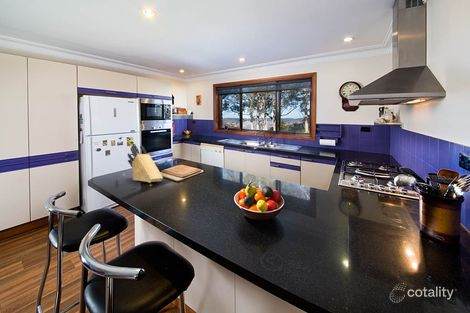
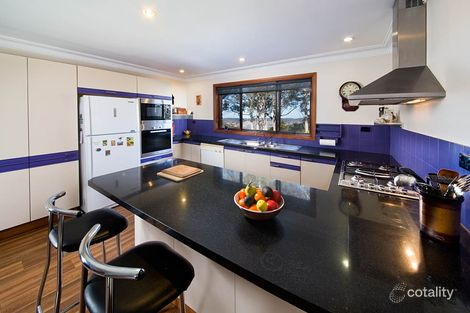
- knife block (144, 161)
